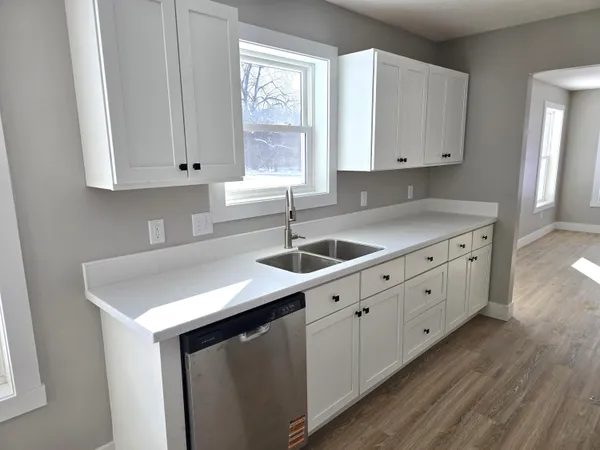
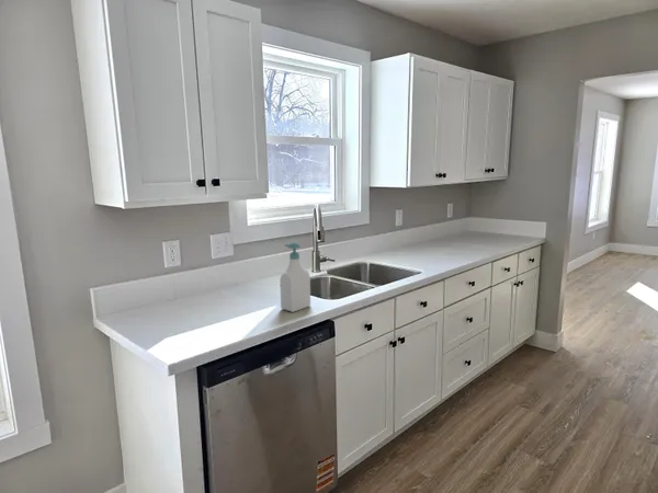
+ soap bottle (293, 275)
